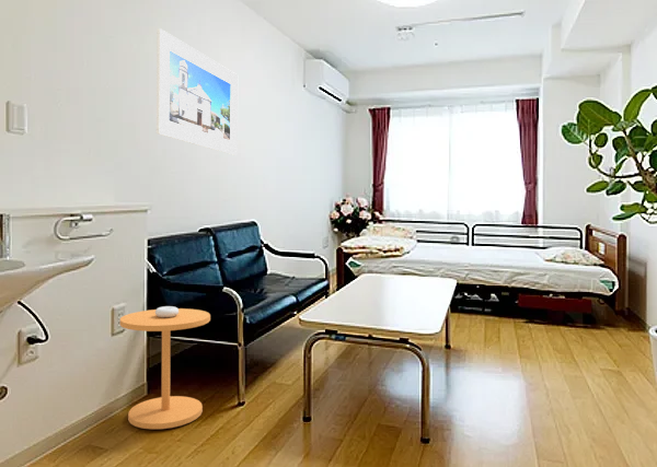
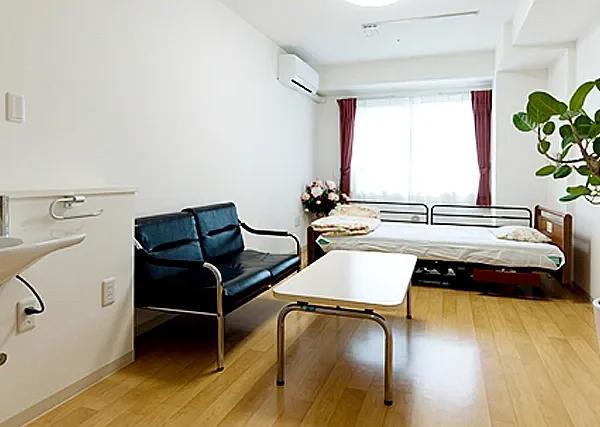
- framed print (201, 100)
- side table (165, 360)
